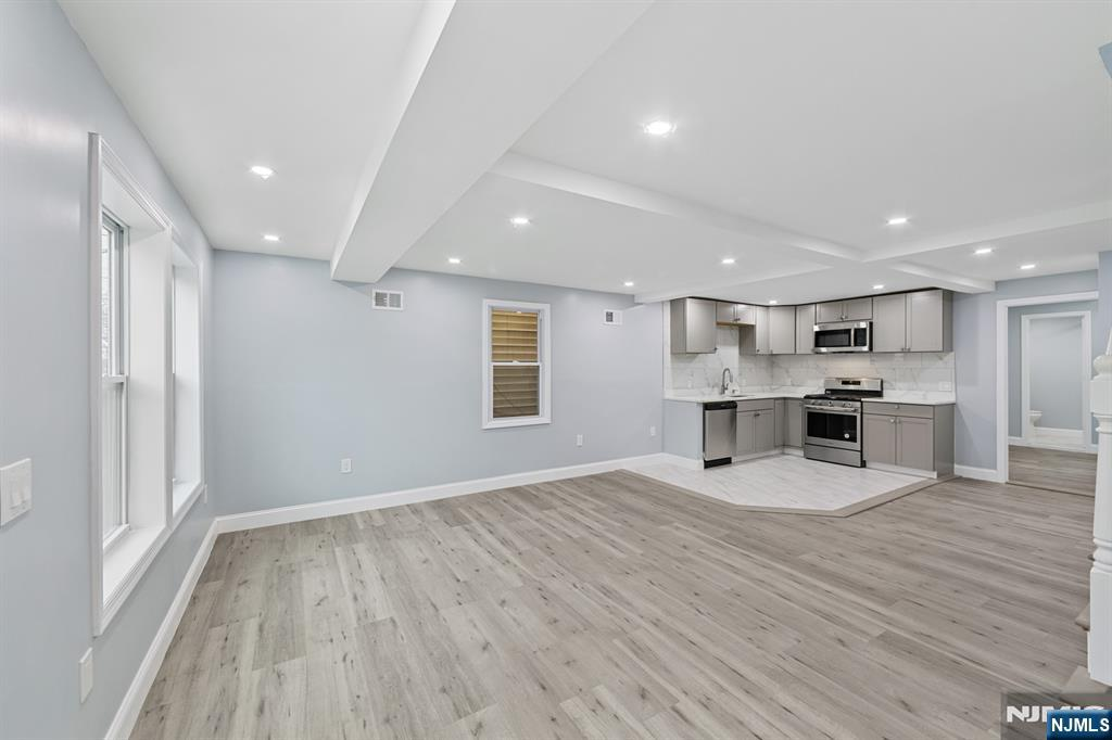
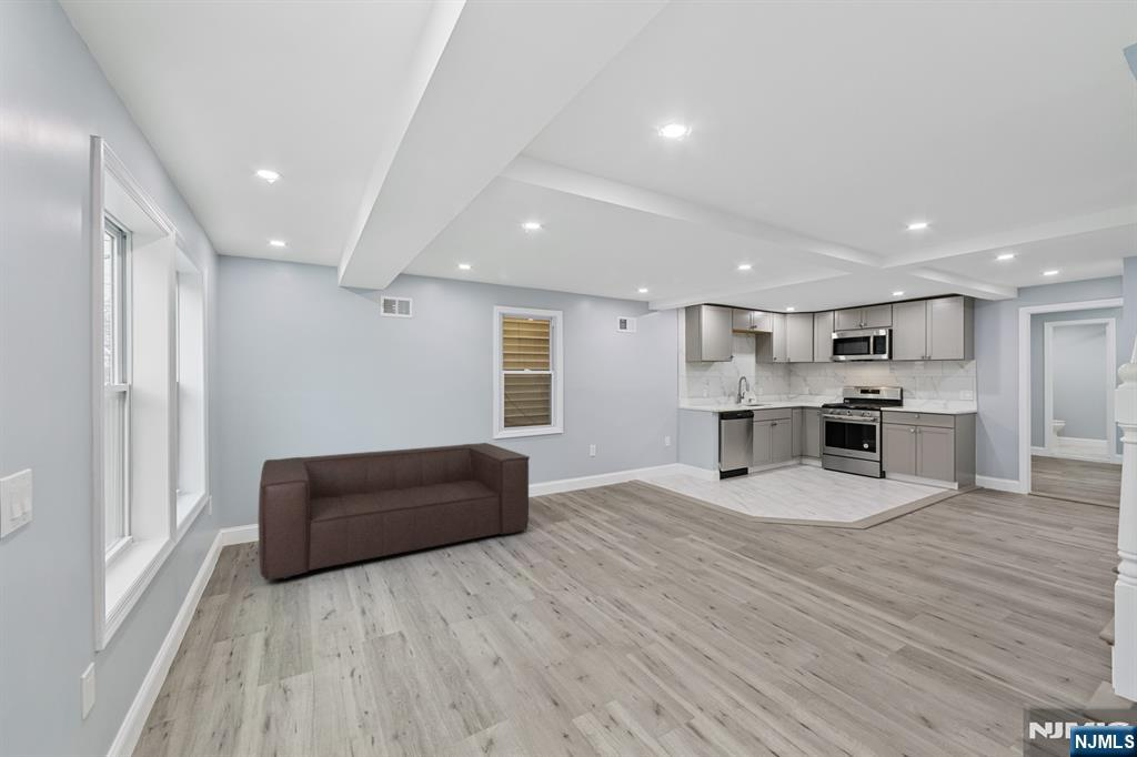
+ sofa (400, 497)
